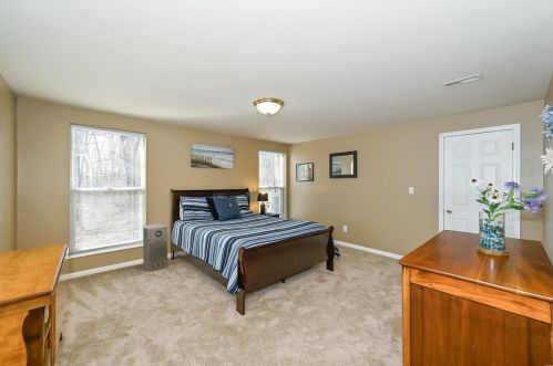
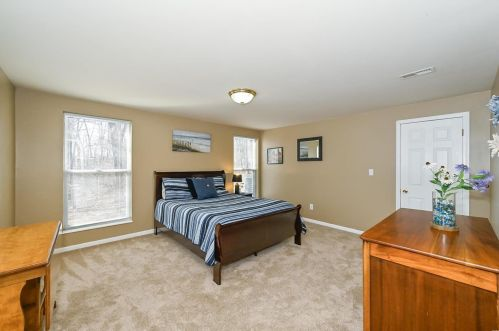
- air purifier (154, 245)
